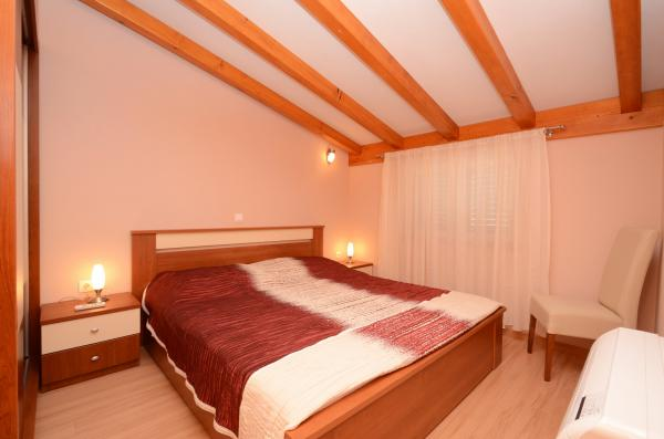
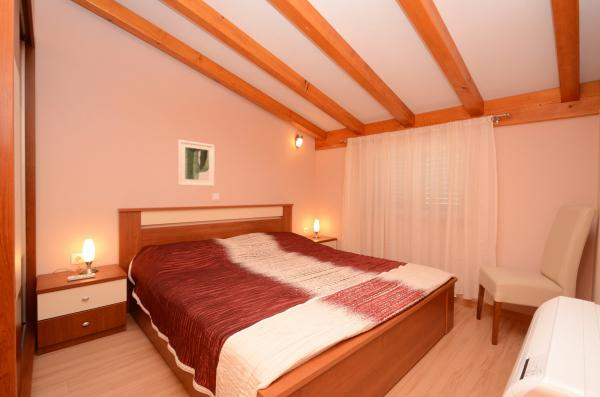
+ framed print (197, 164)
